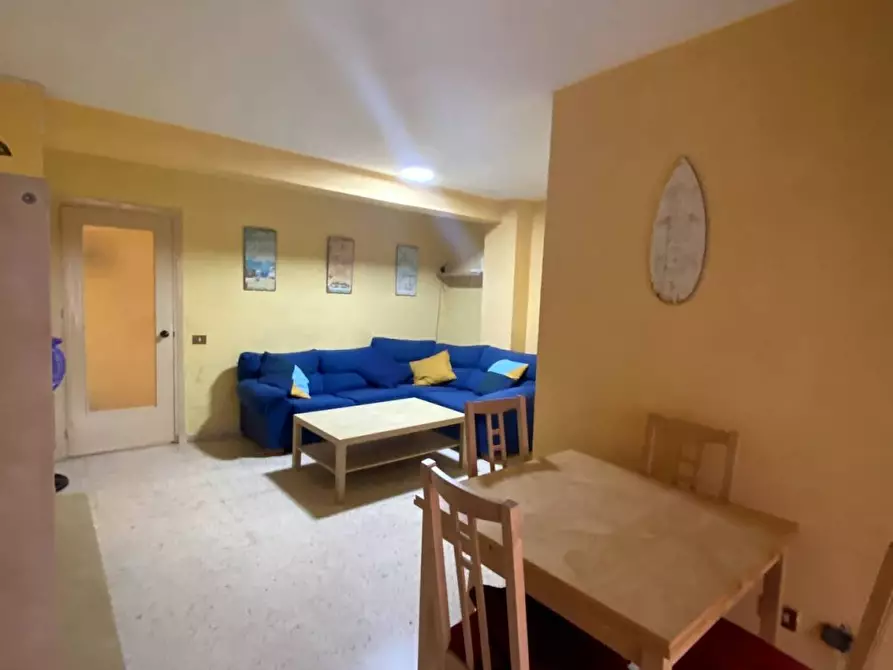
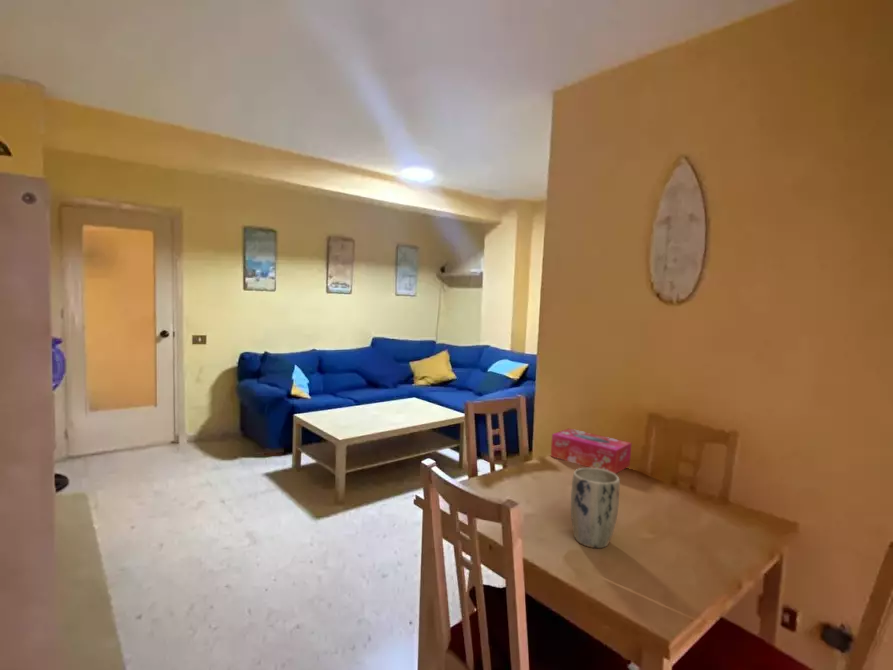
+ tissue box (590, 449)
+ plant pot (593, 507)
